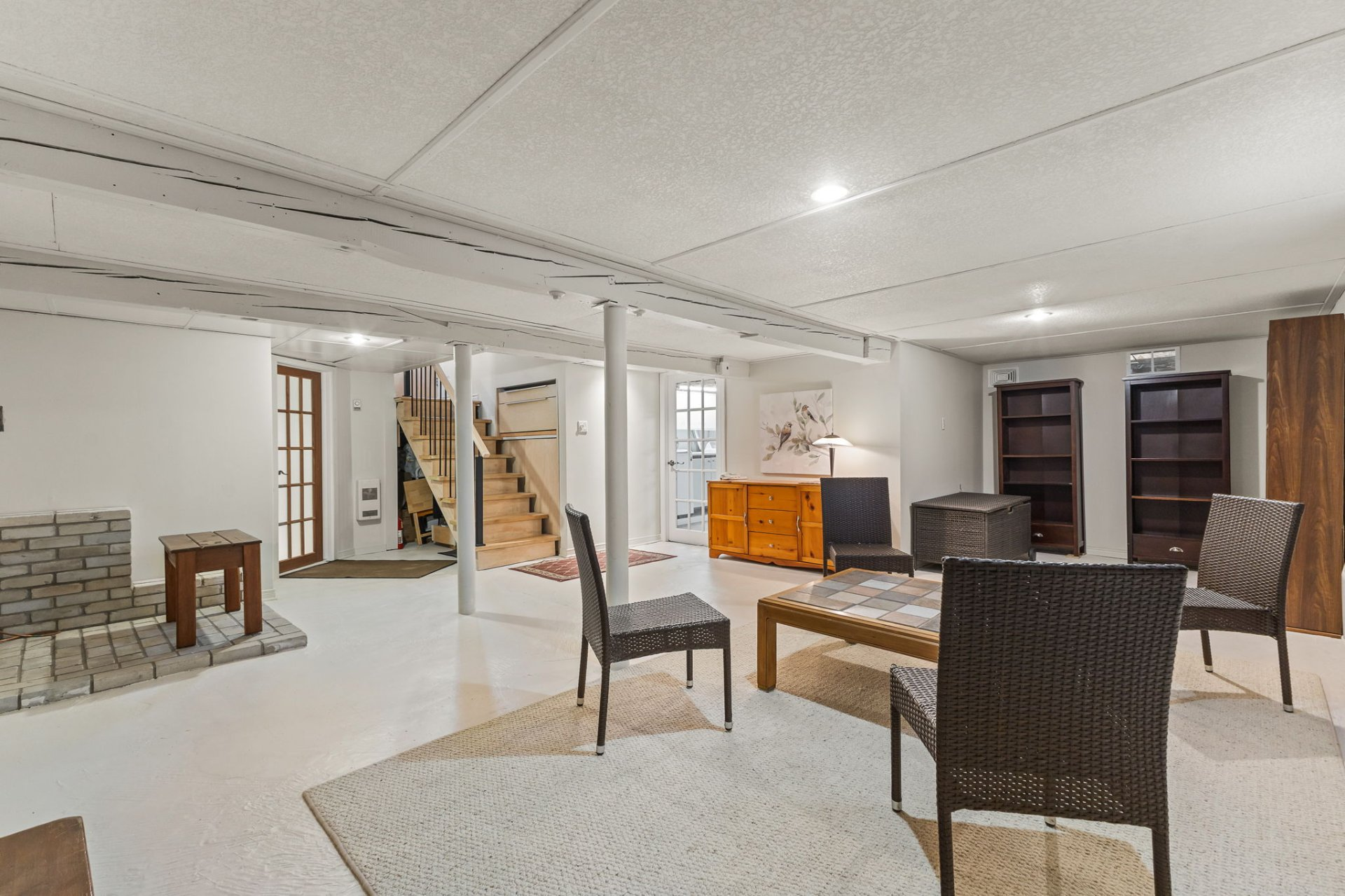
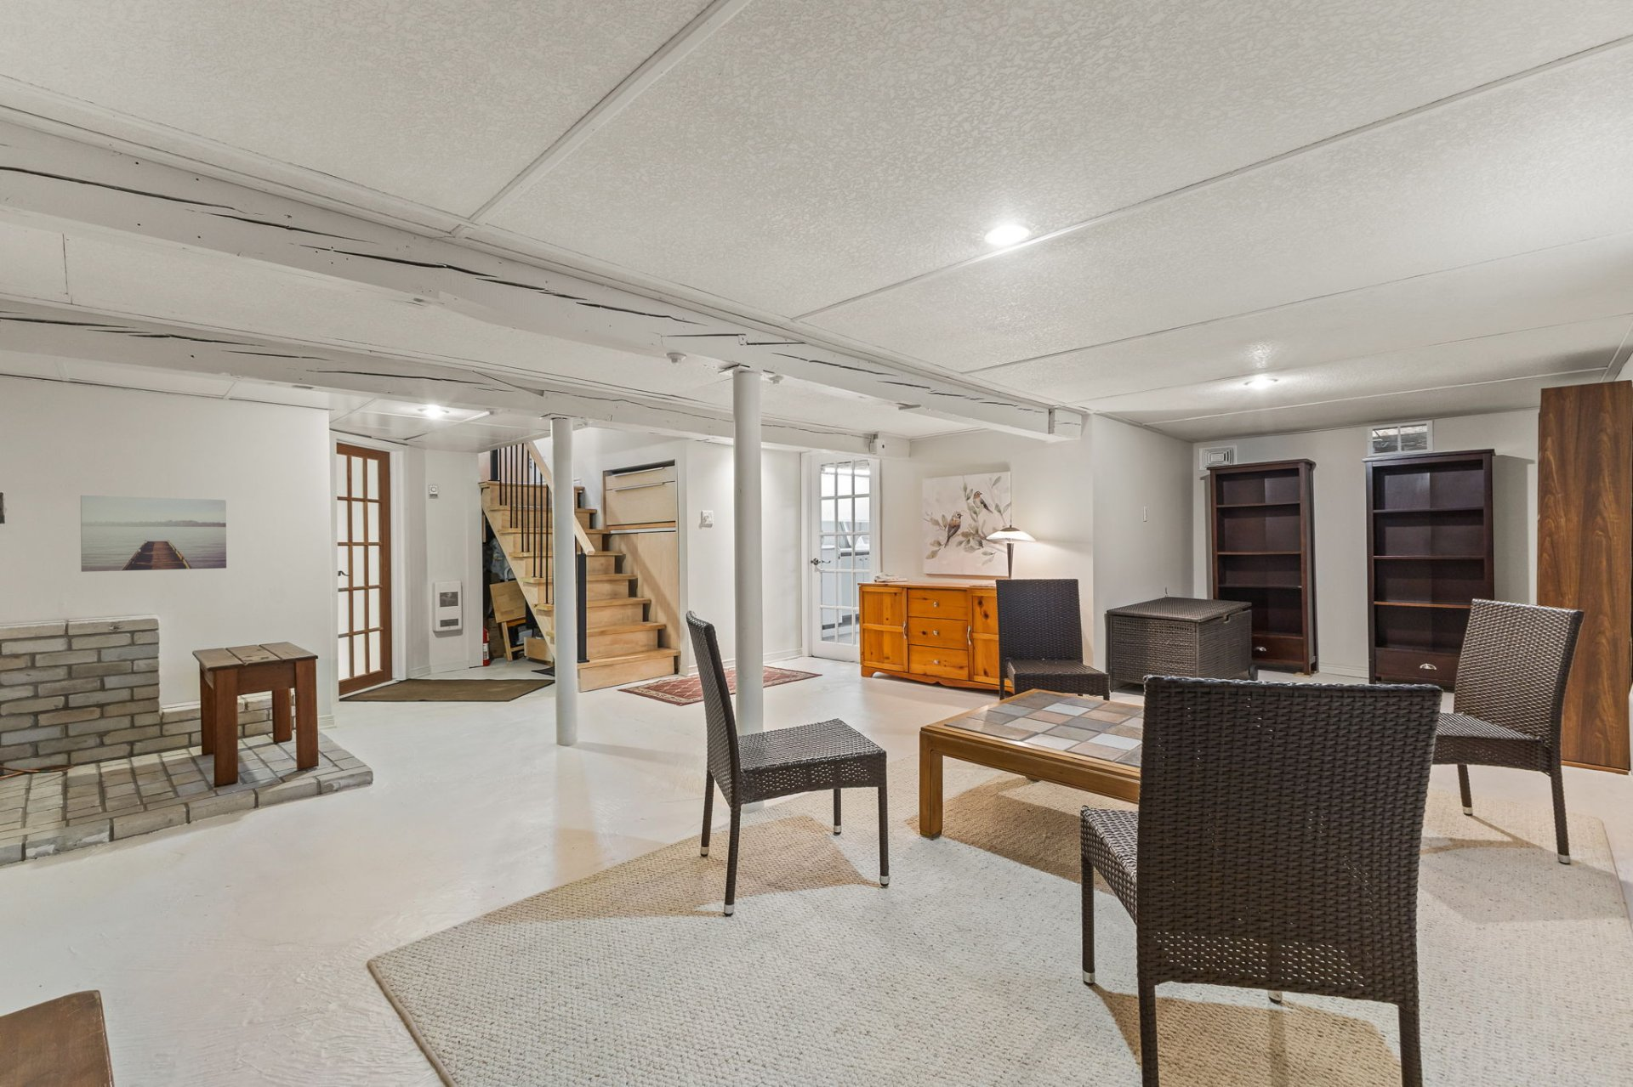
+ wall art (158, 534)
